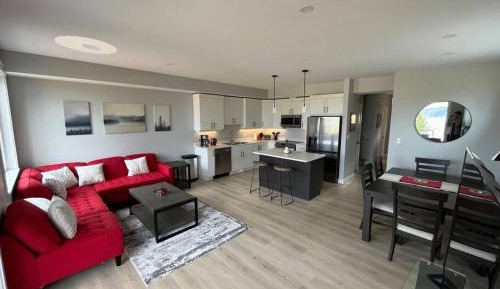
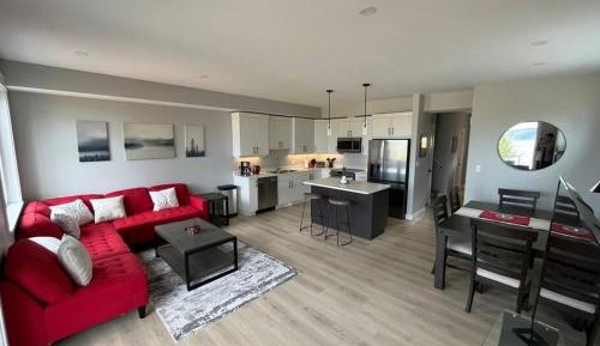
- ceiling light (87, 43)
